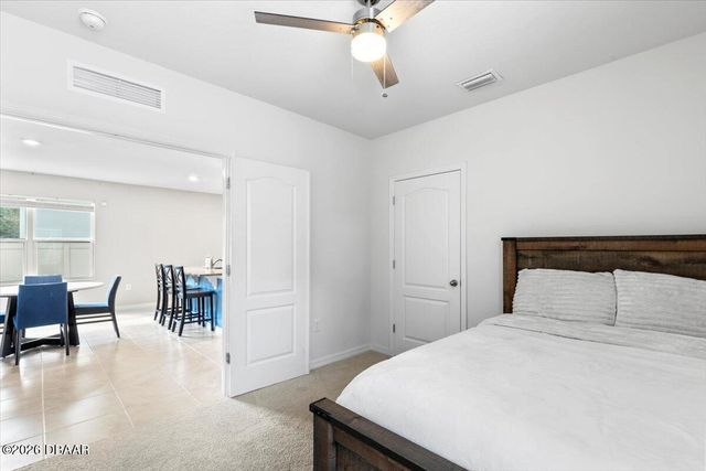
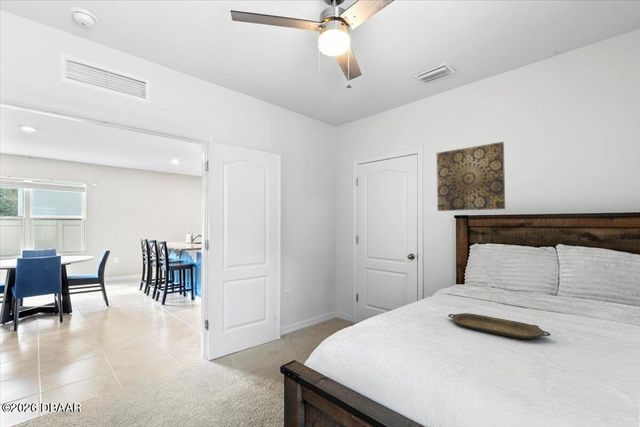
+ wall art (468, 179)
+ serving tray (494, 326)
